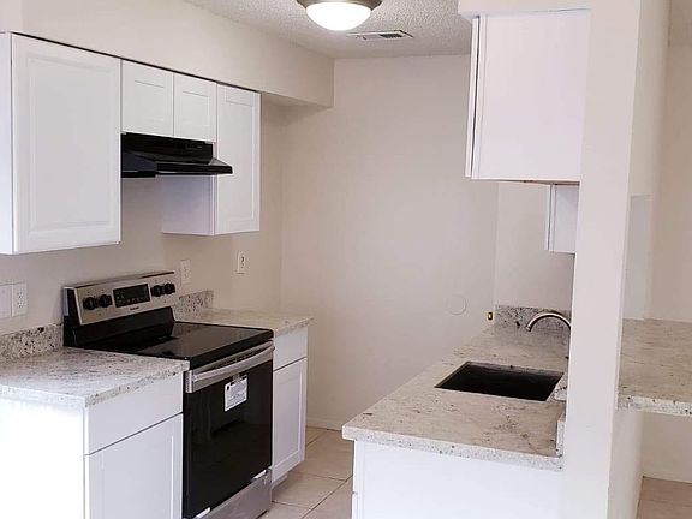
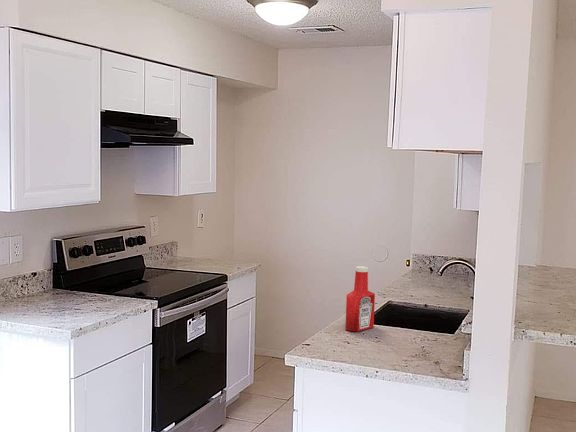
+ soap bottle (360, 297)
